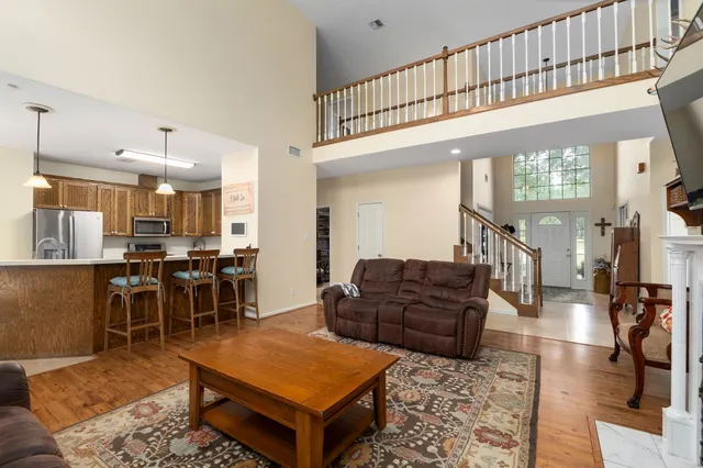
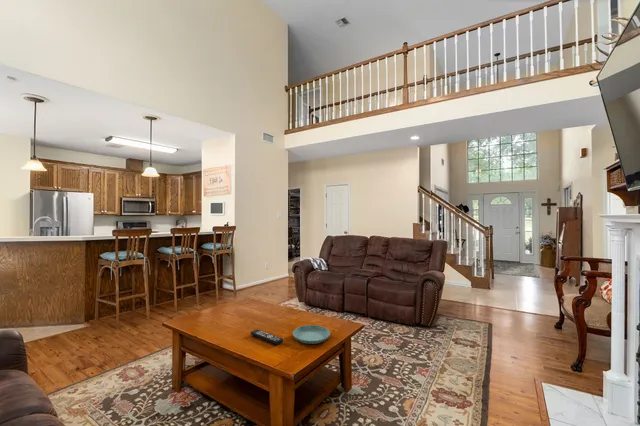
+ saucer (311, 334)
+ remote control (266, 336)
